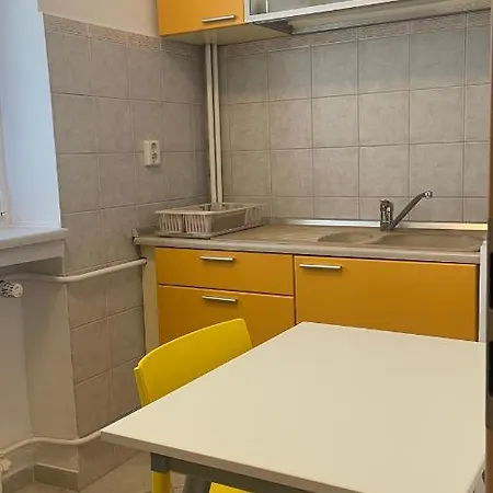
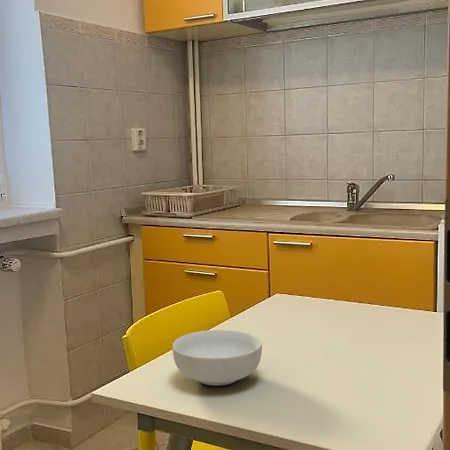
+ cereal bowl (217, 360)
